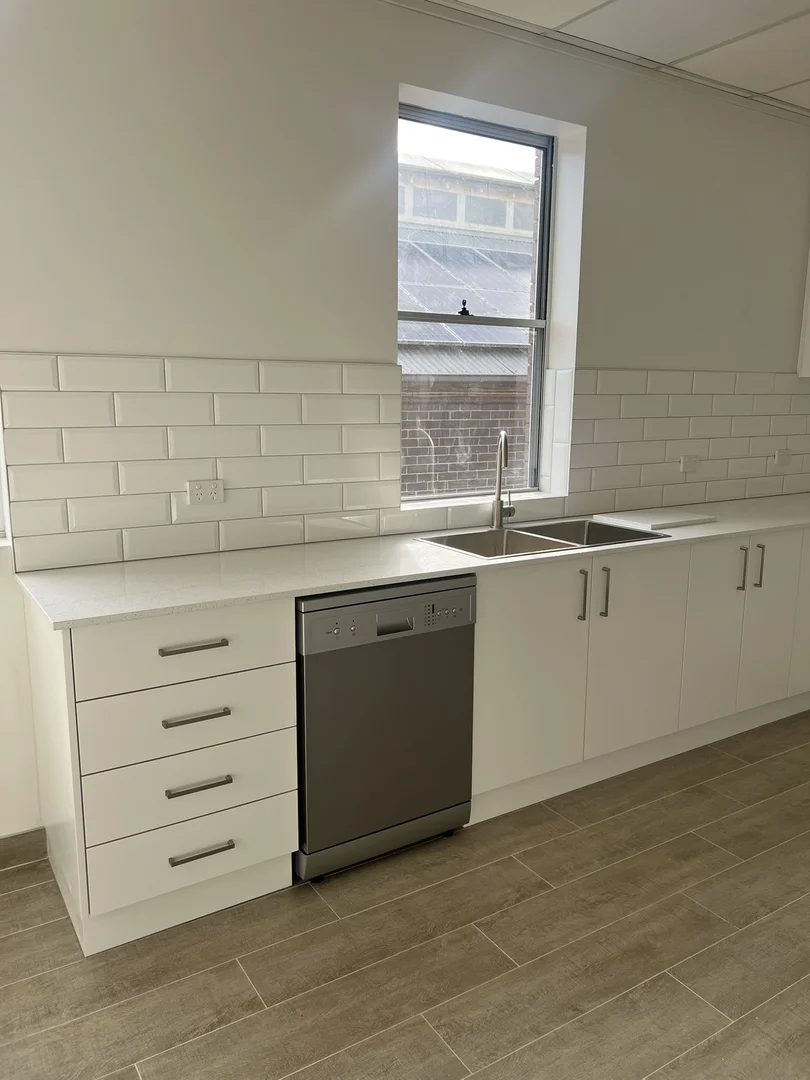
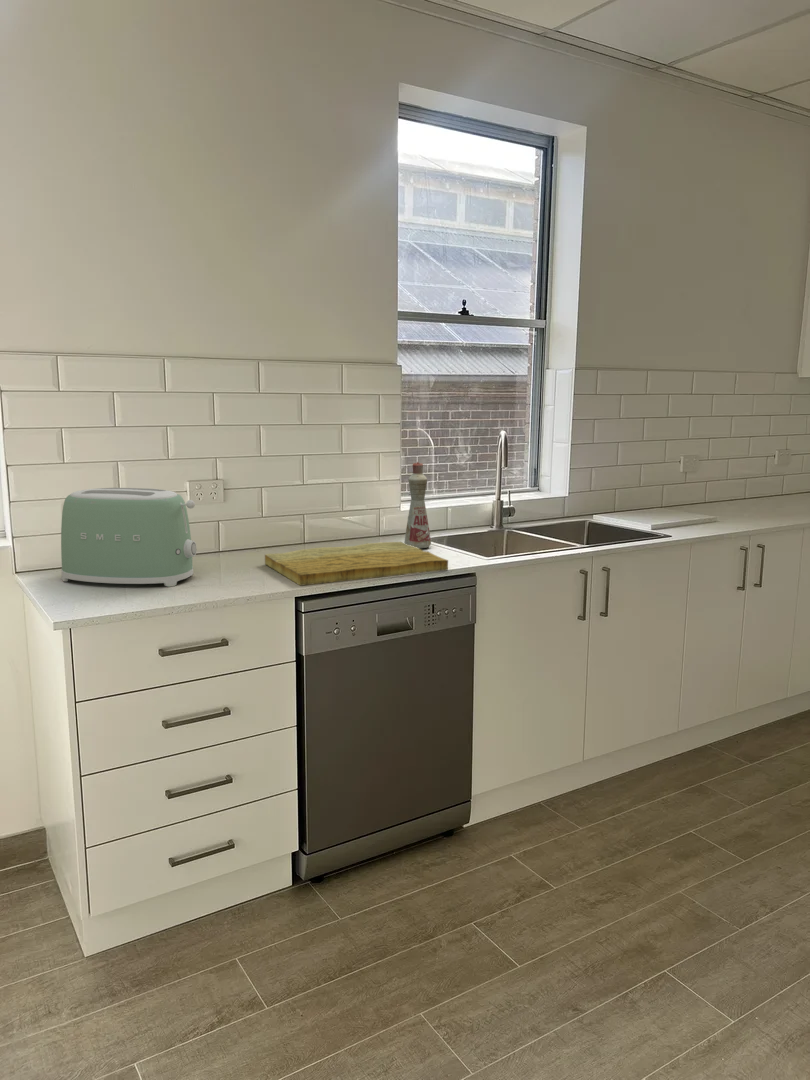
+ bottle (418, 504)
+ toaster (126, 534)
+ cutting board (355, 560)
